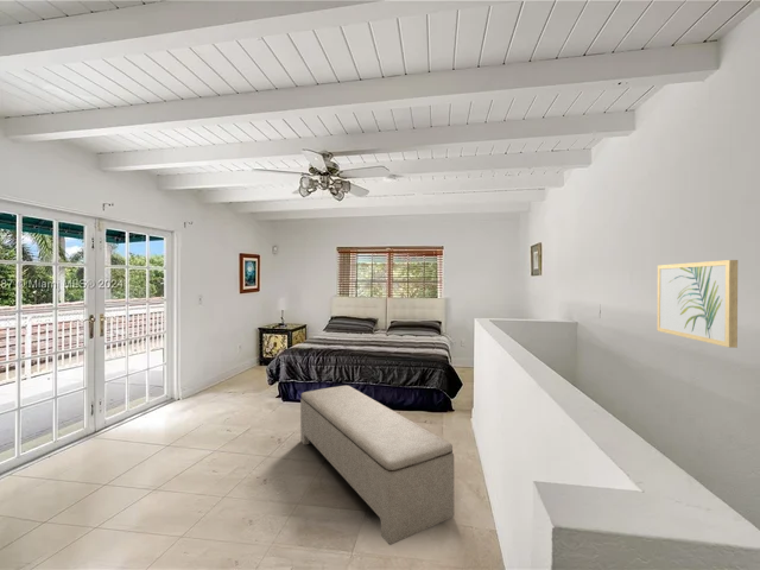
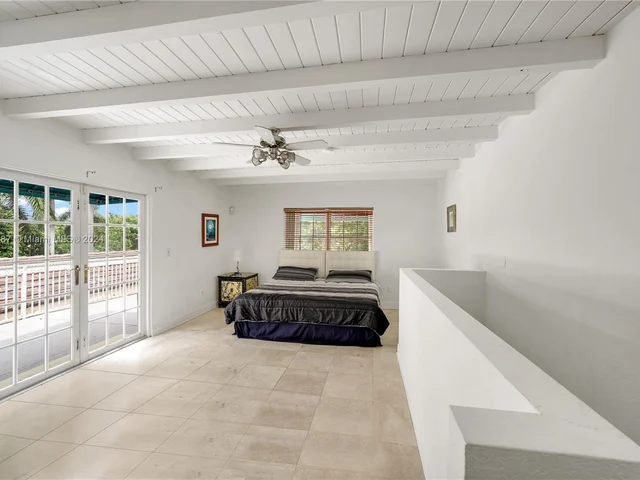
- bench (362, 442)
- wall art (691, 300)
